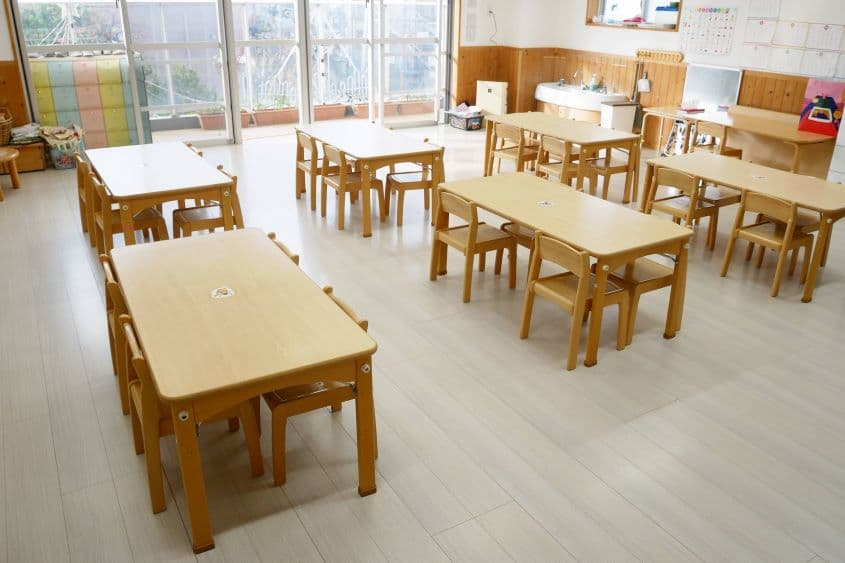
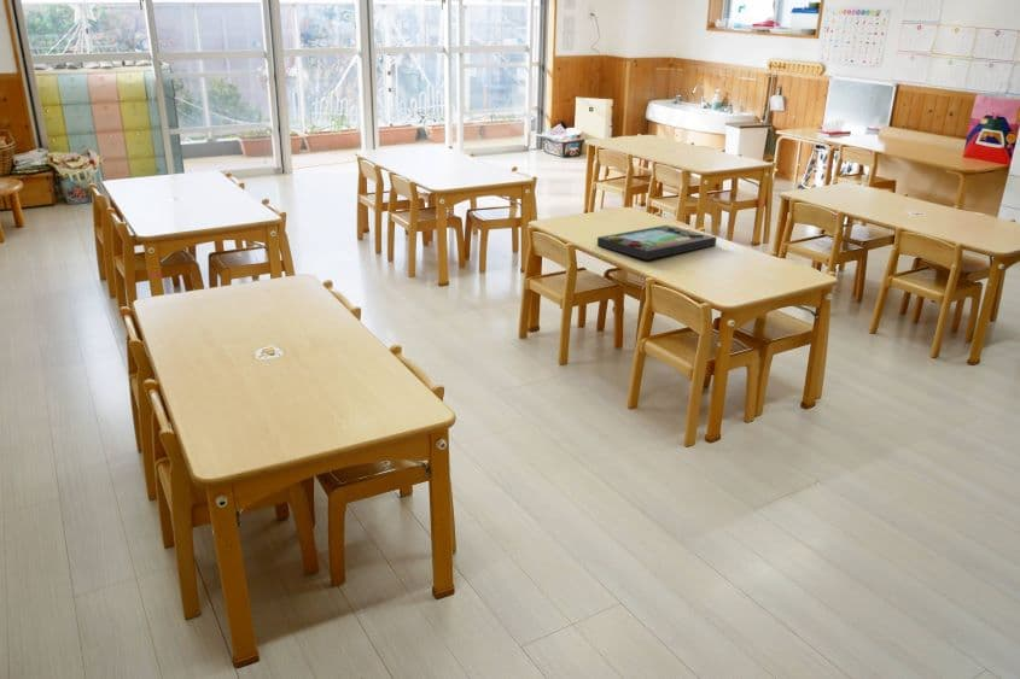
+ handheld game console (655, 240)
